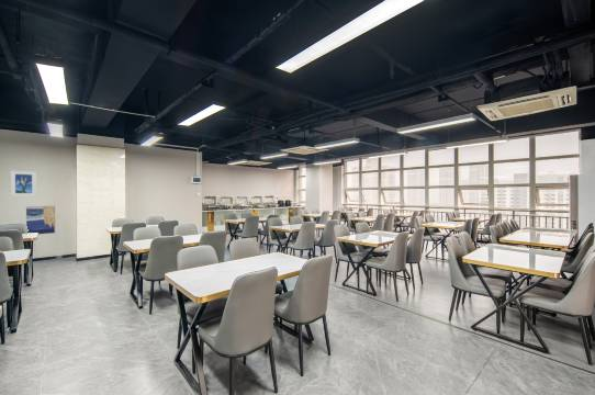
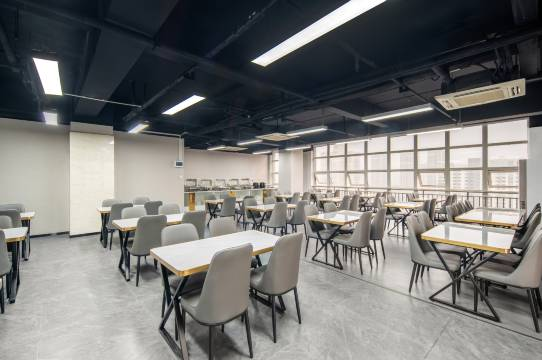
- wall art (41, 219)
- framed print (23, 183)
